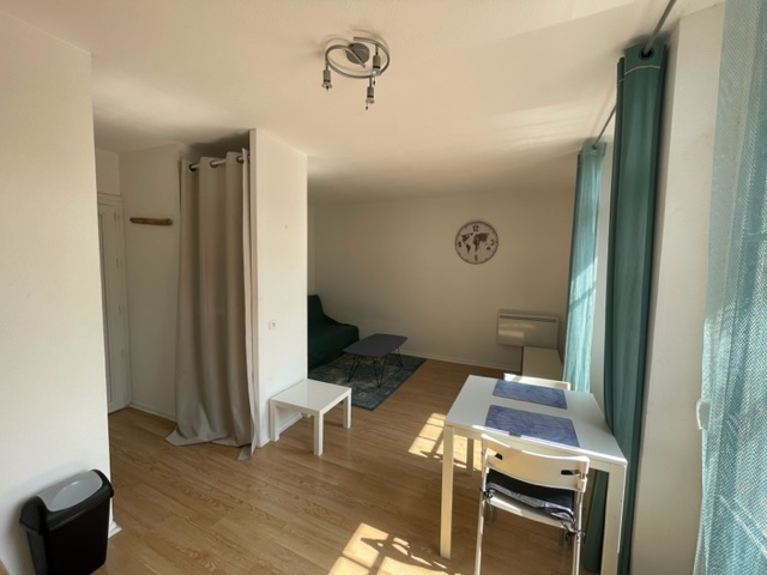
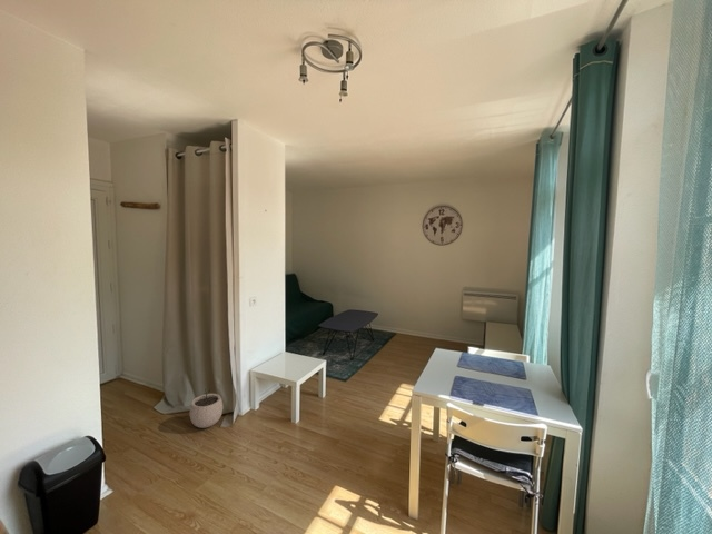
+ plant pot (206, 406)
